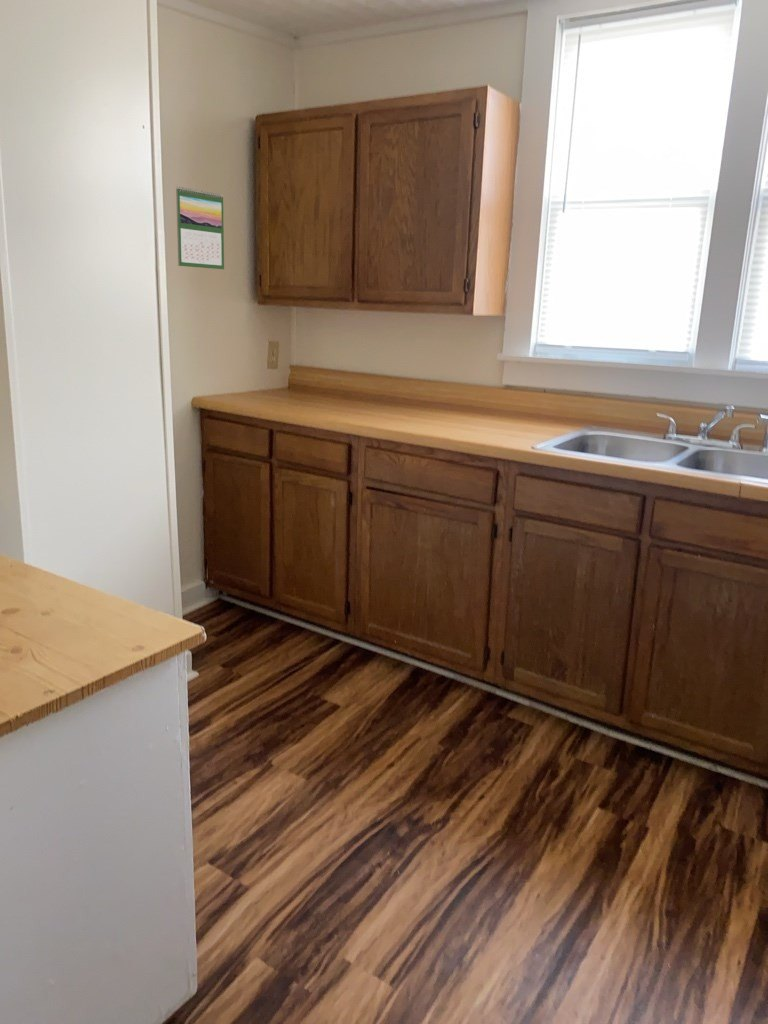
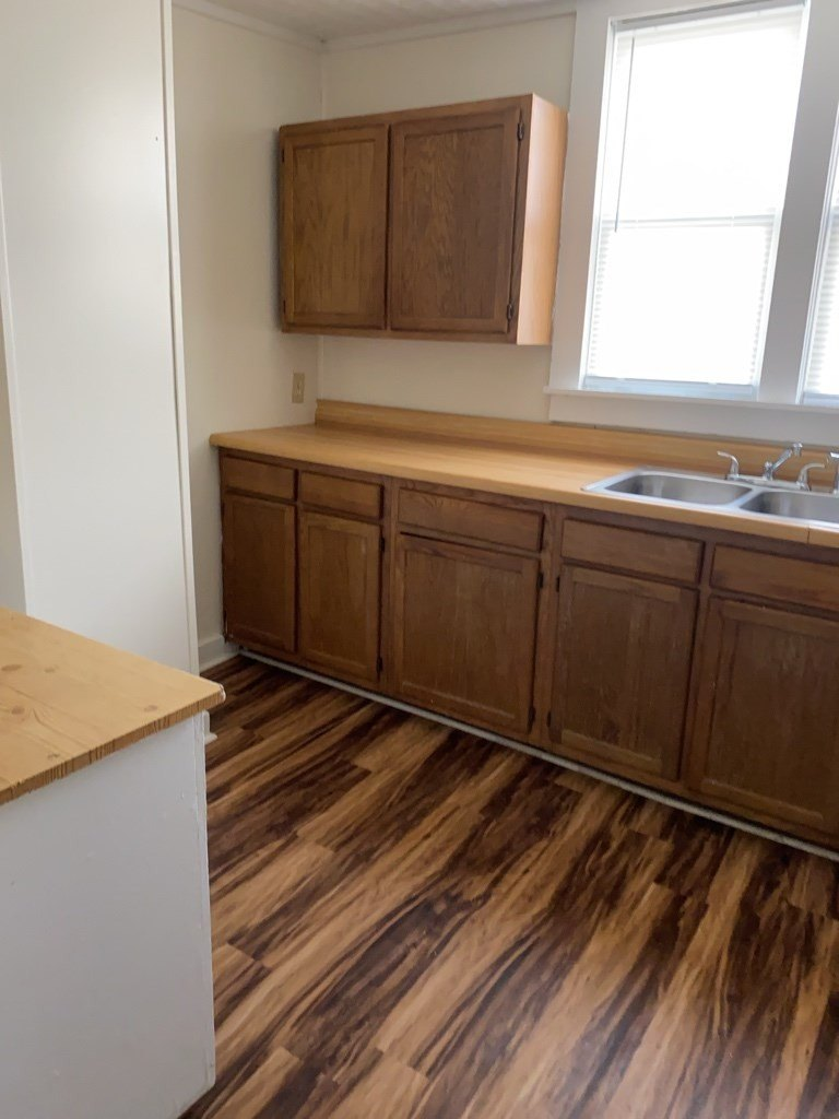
- calendar (201, 228)
